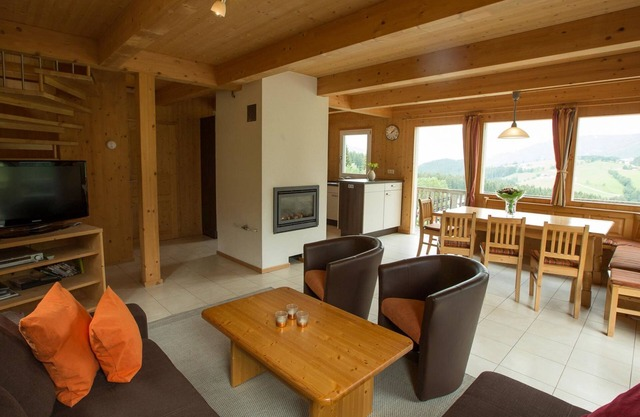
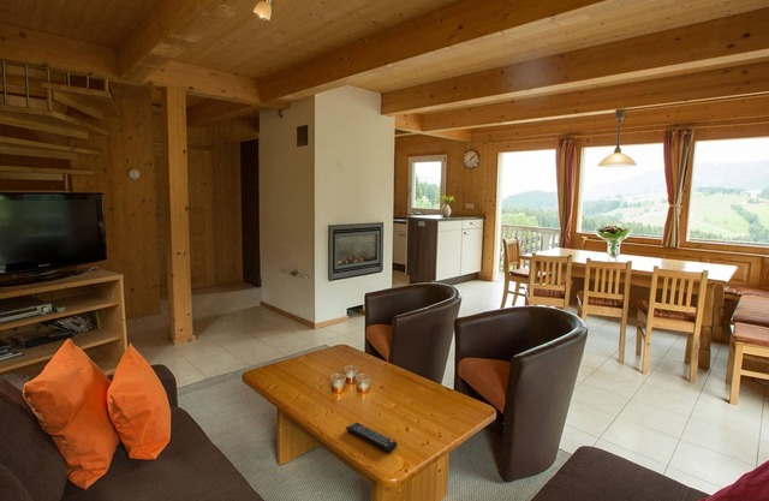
+ remote control (370, 436)
